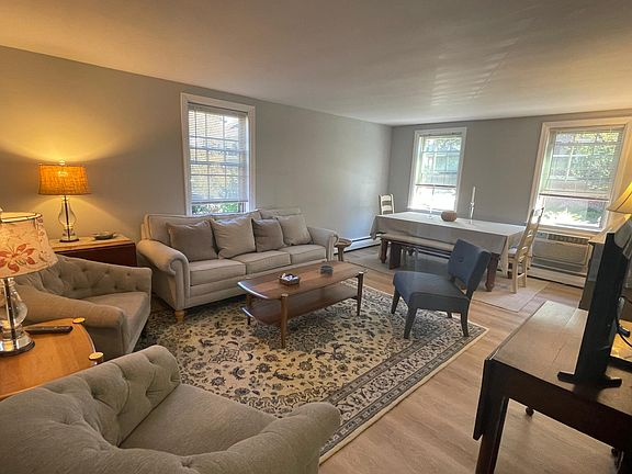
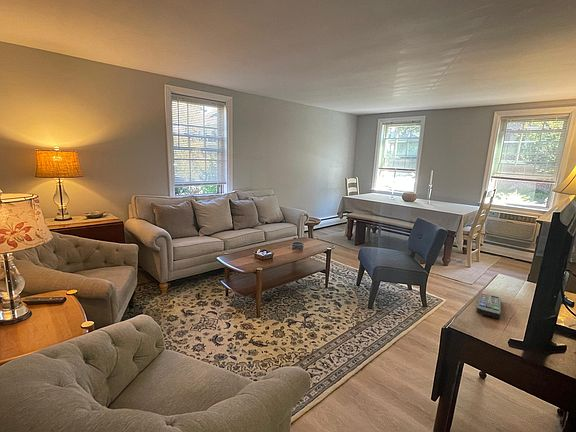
+ remote control (489, 304)
